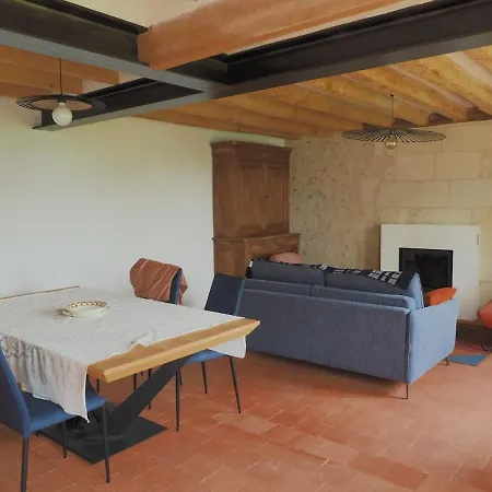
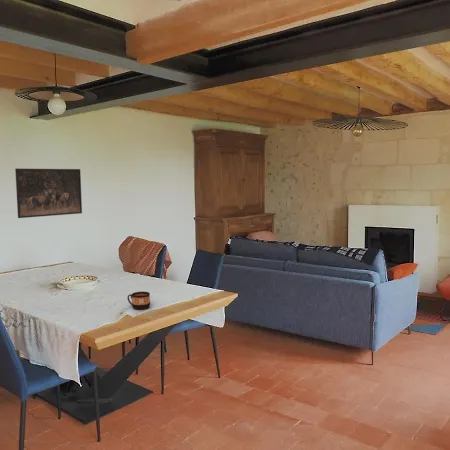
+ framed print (50, 192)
+ cup (140, 300)
